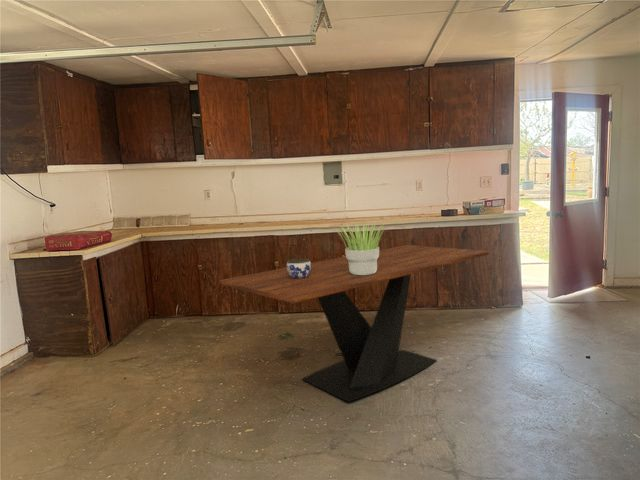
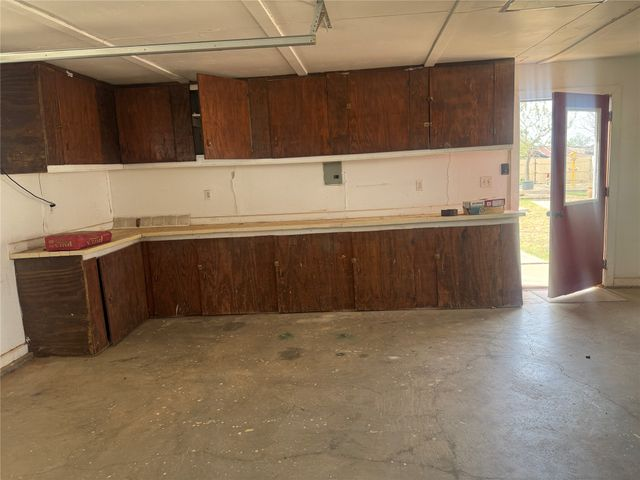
- jar (298, 268)
- dining table (364, 318)
- potted plant (362, 249)
